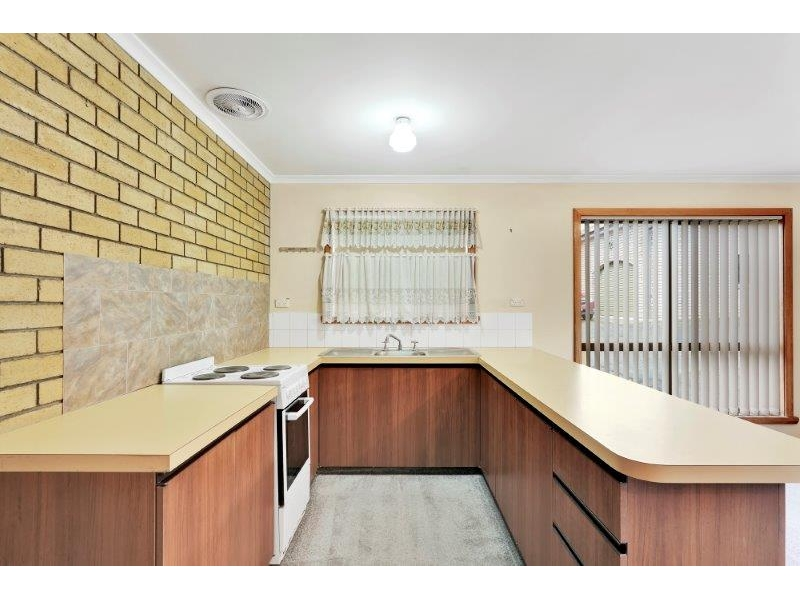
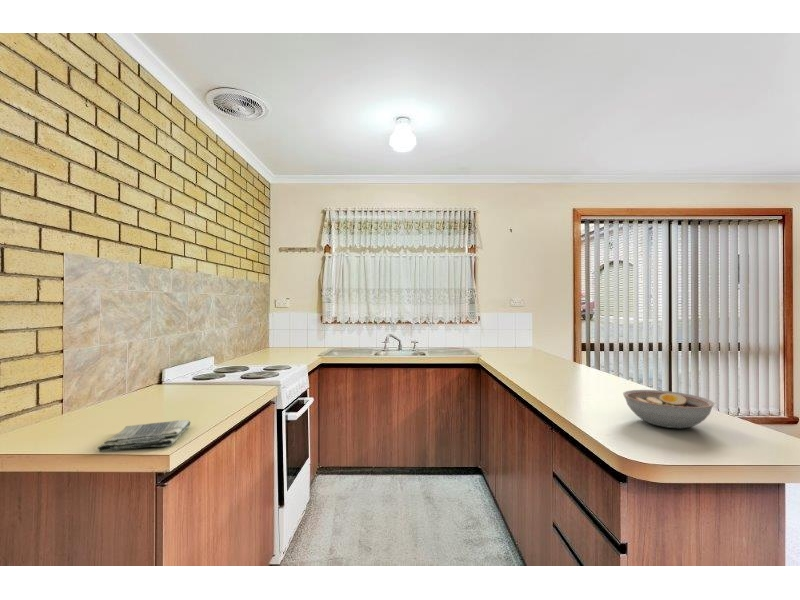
+ dish towel (148, 433)
+ bowl (666, 410)
